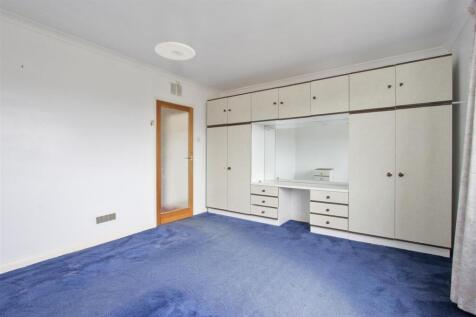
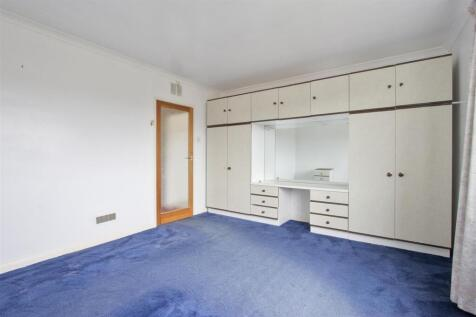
- ceiling light (175, 50)
